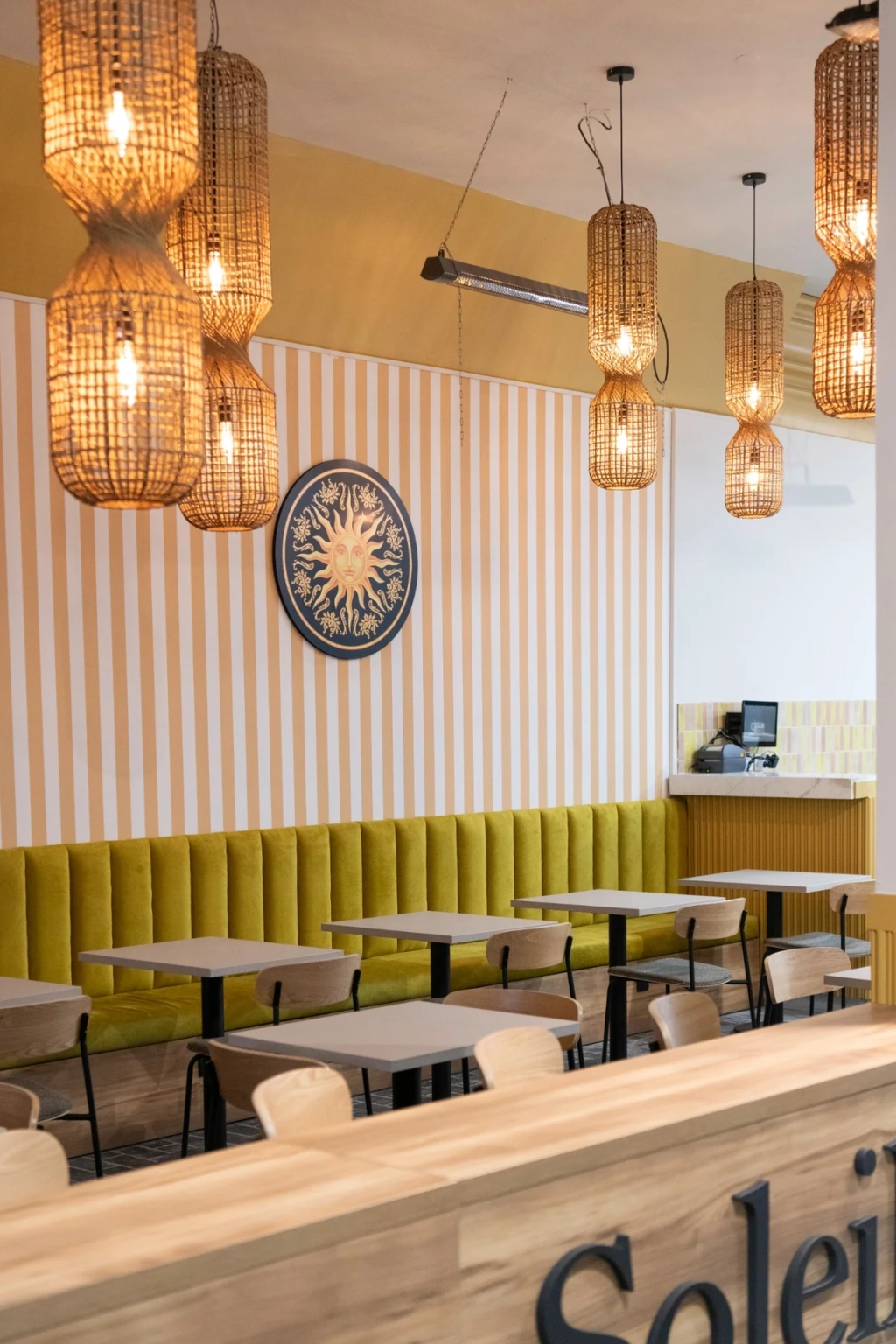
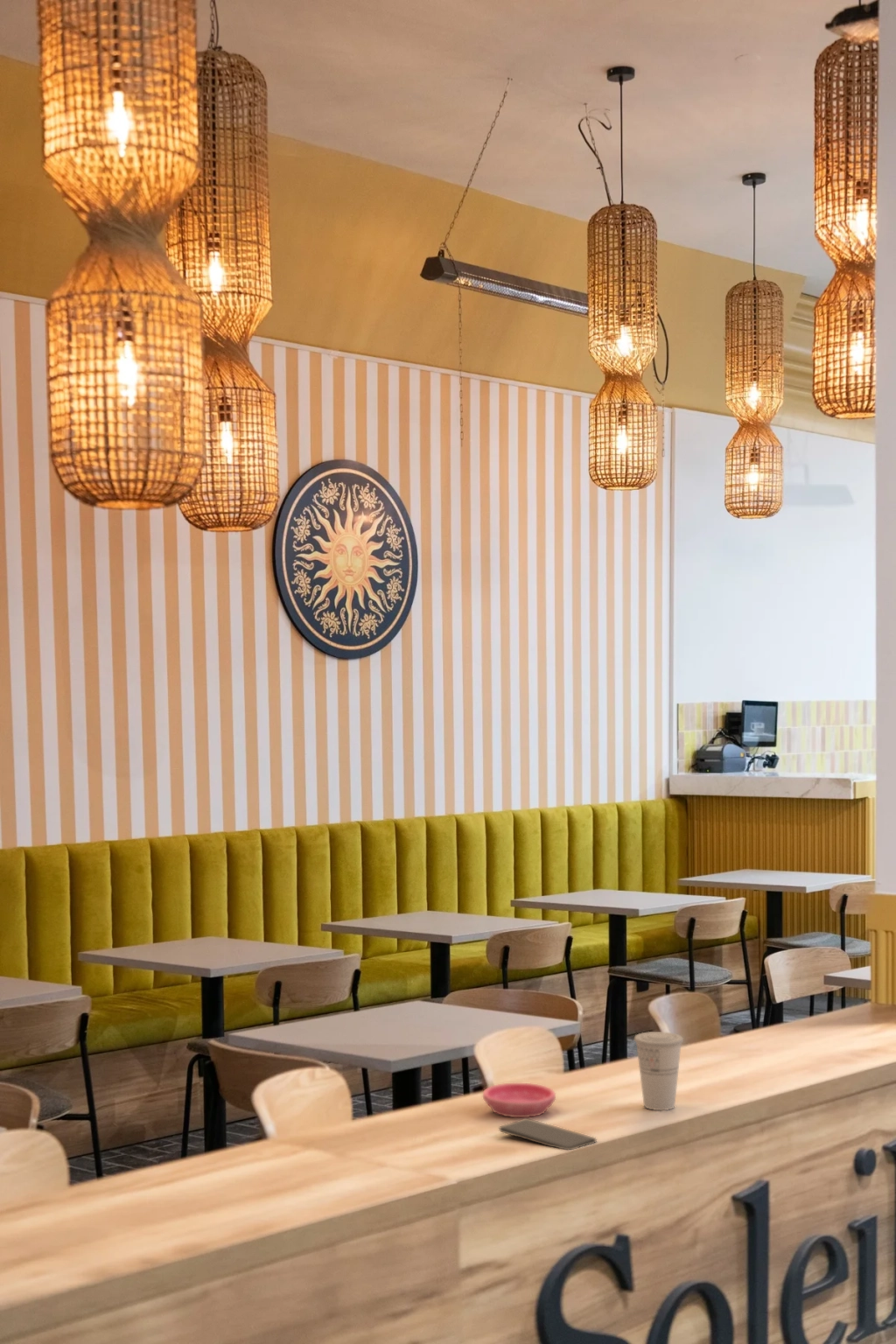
+ saucer (519, 1101)
+ smartphone (547, 1134)
+ cup (659, 1070)
